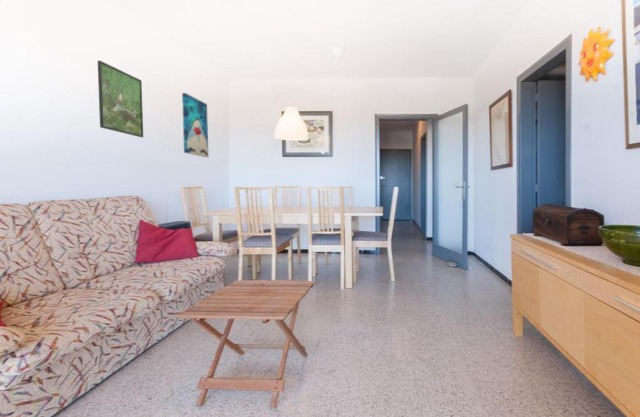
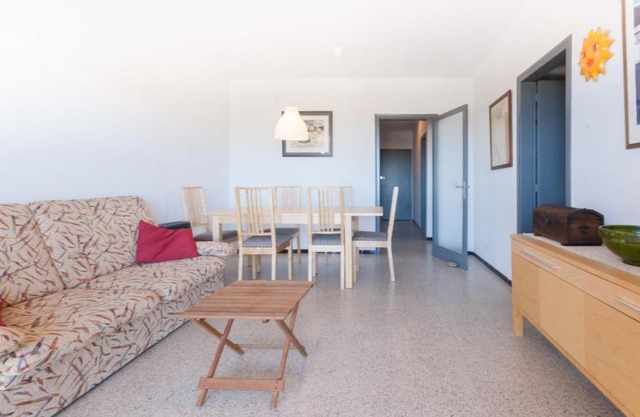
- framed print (122, 102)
- wall art (196, 127)
